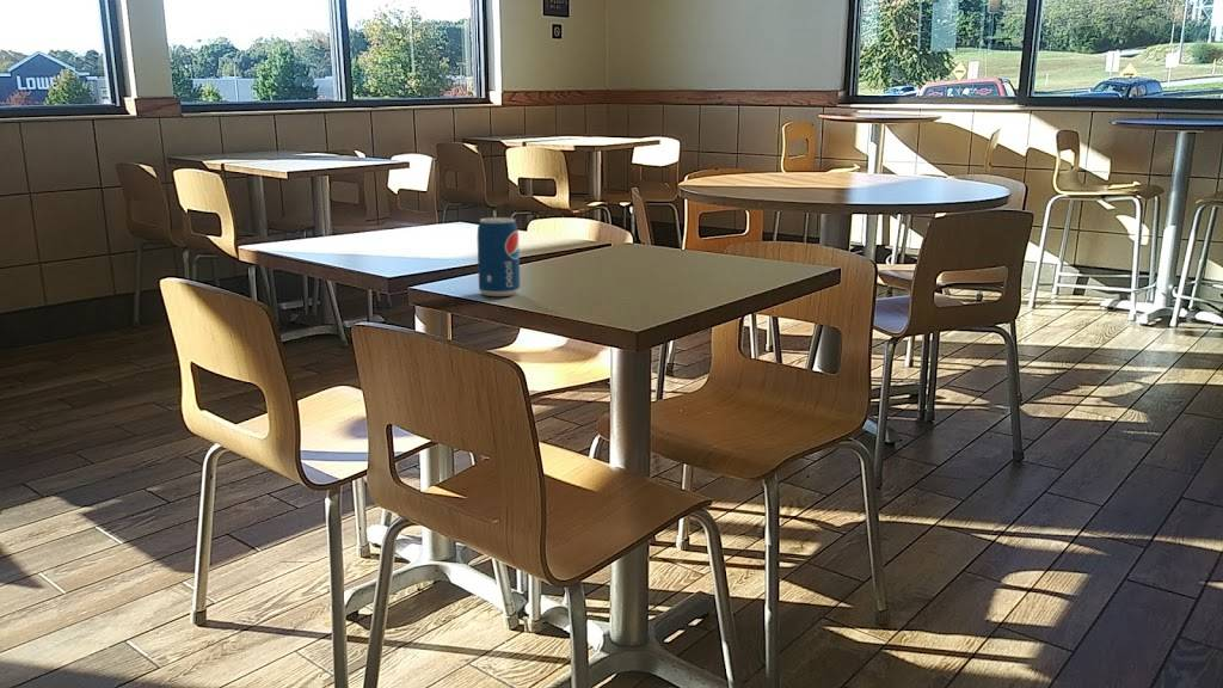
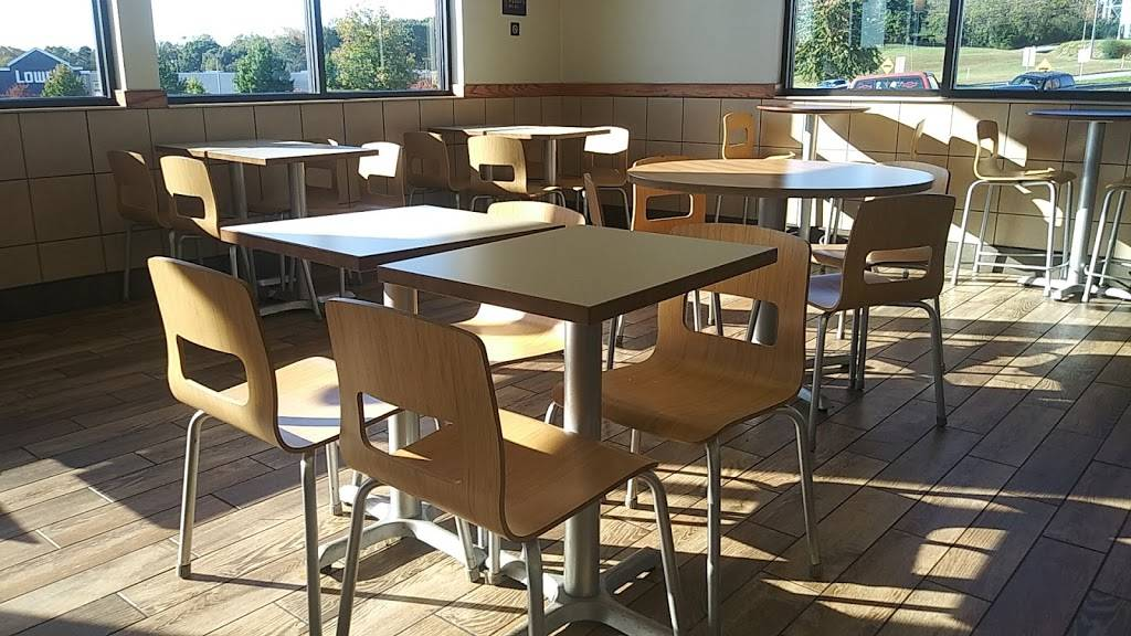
- beverage can (498, 256)
